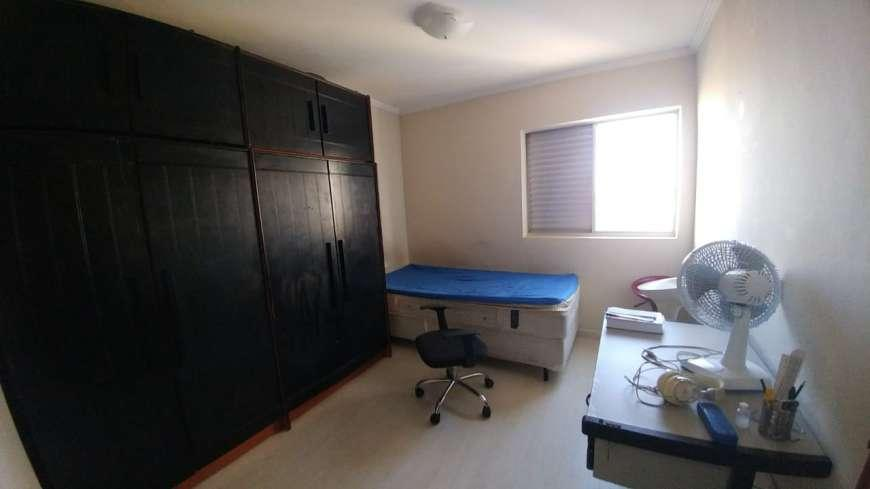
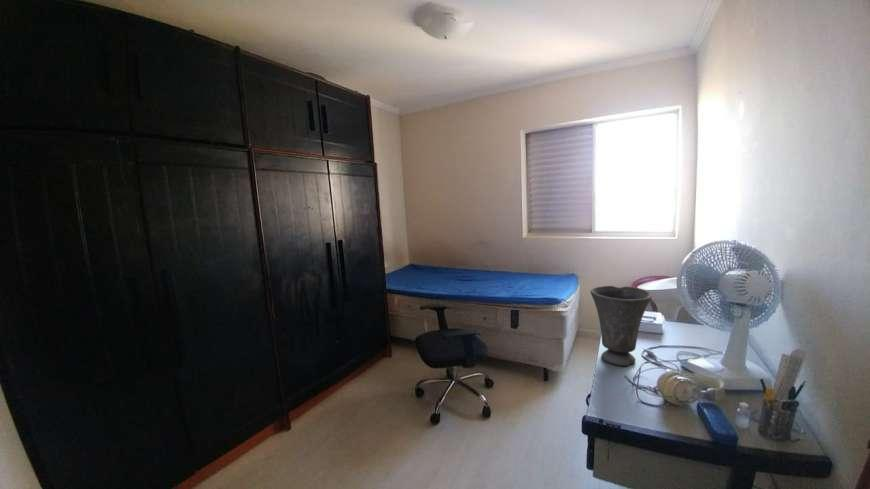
+ vase (619, 325)
